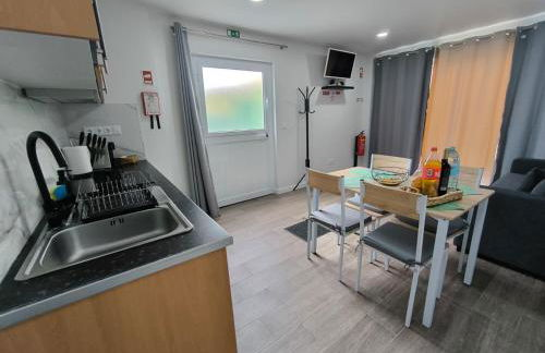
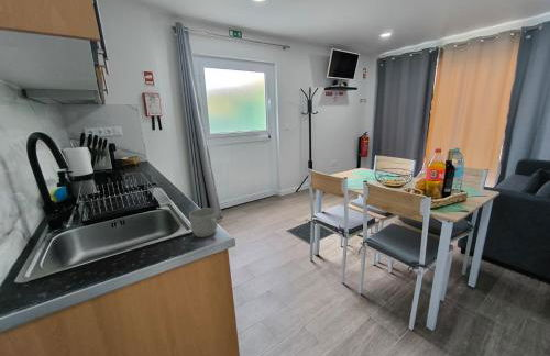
+ mug (206, 223)
